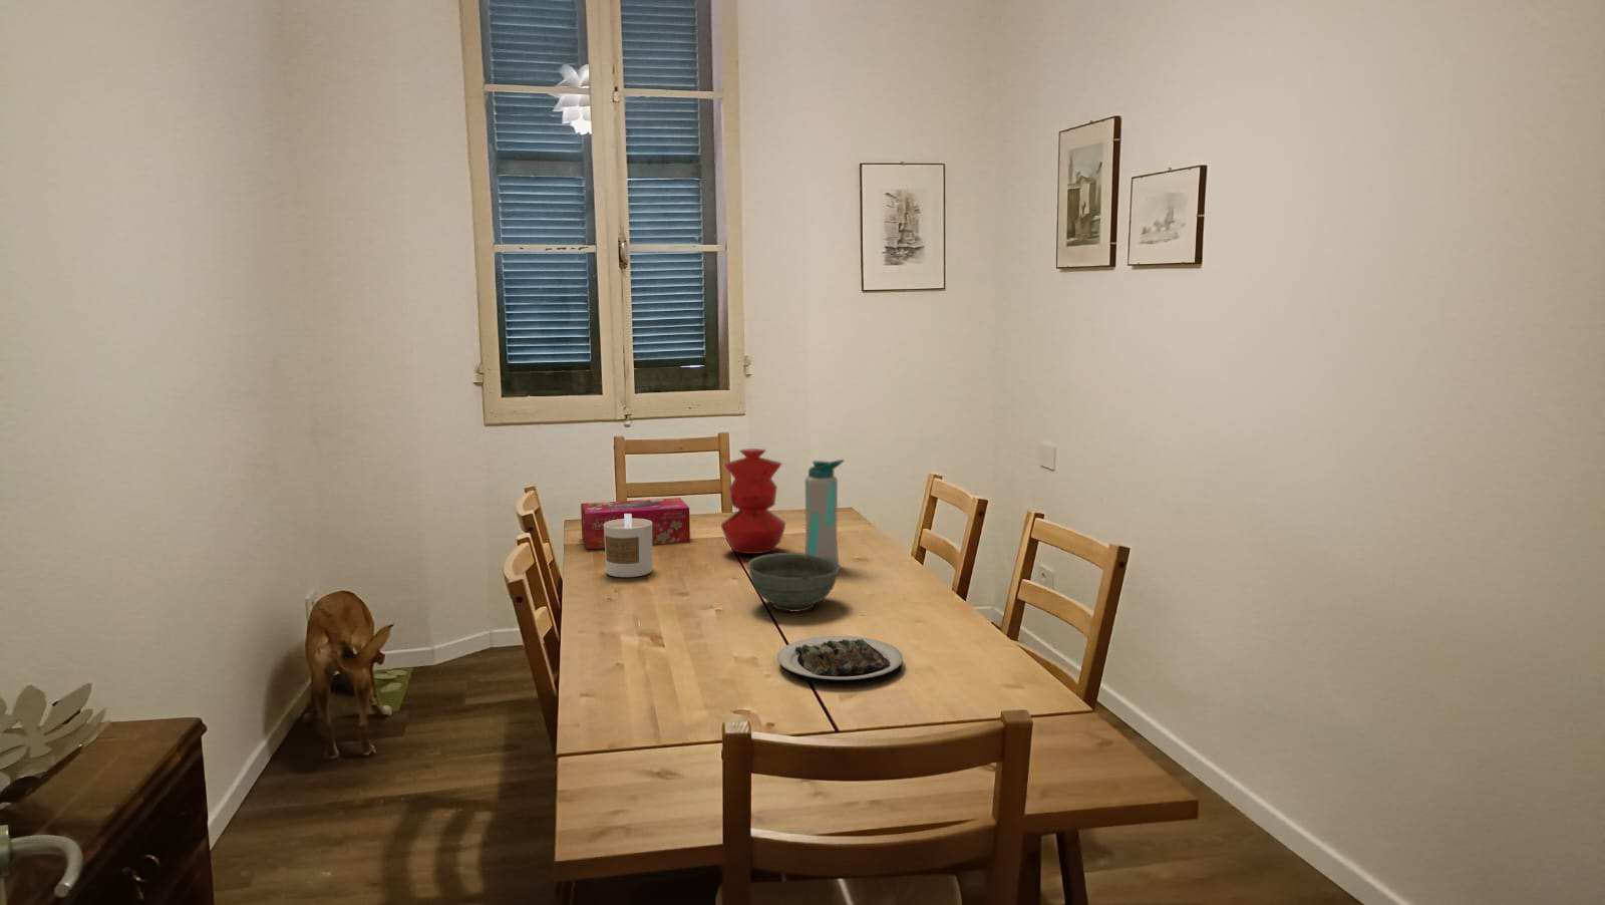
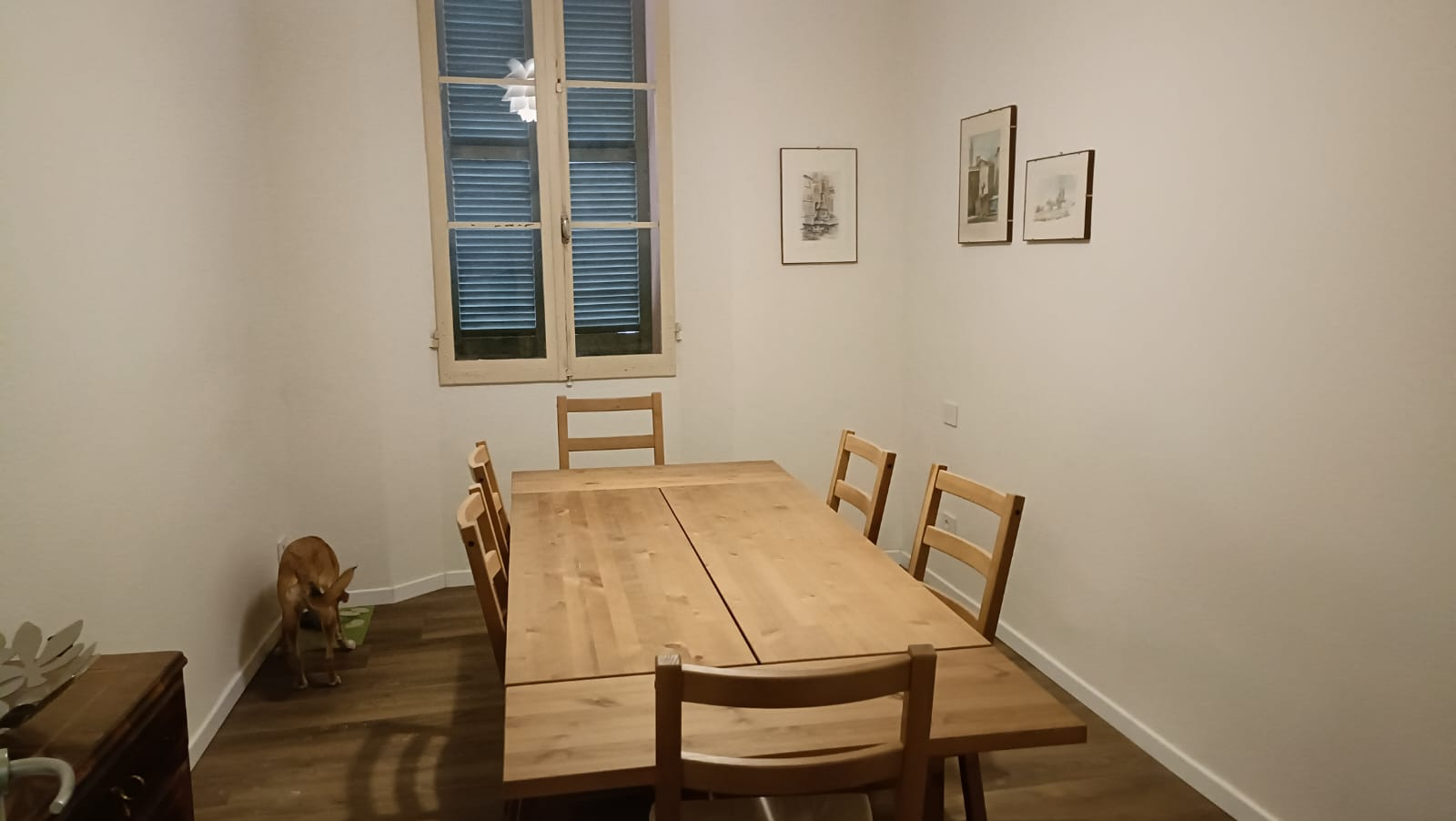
- bowl (794, 584)
- tissue box (635, 518)
- candle (628, 542)
- water bottle (823, 514)
- plate (840, 655)
- vase (752, 502)
